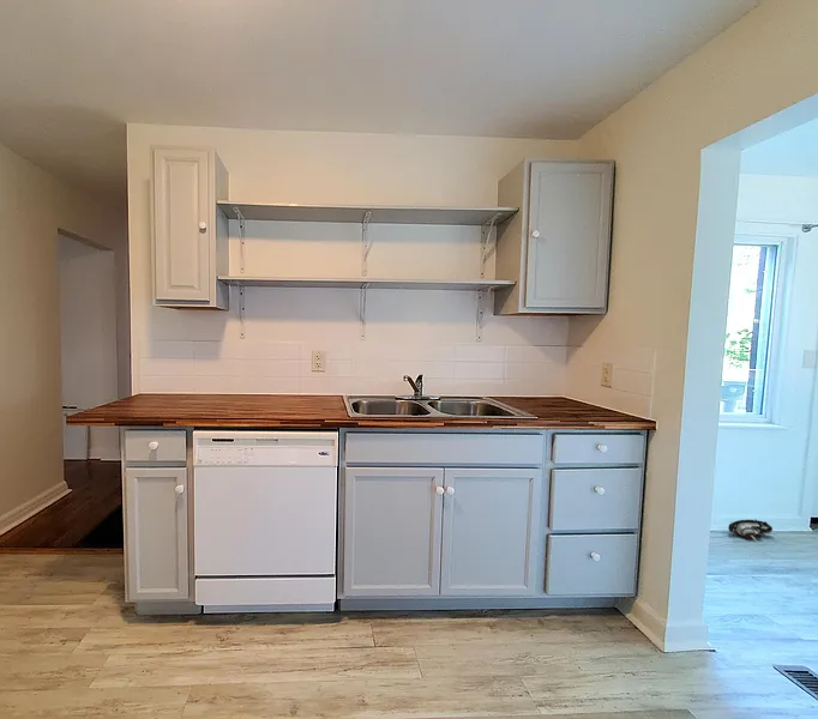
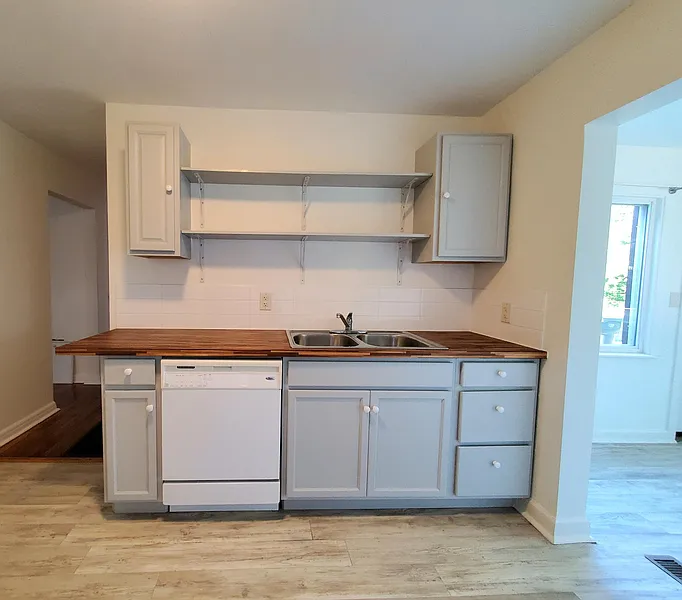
- shoe (753, 530)
